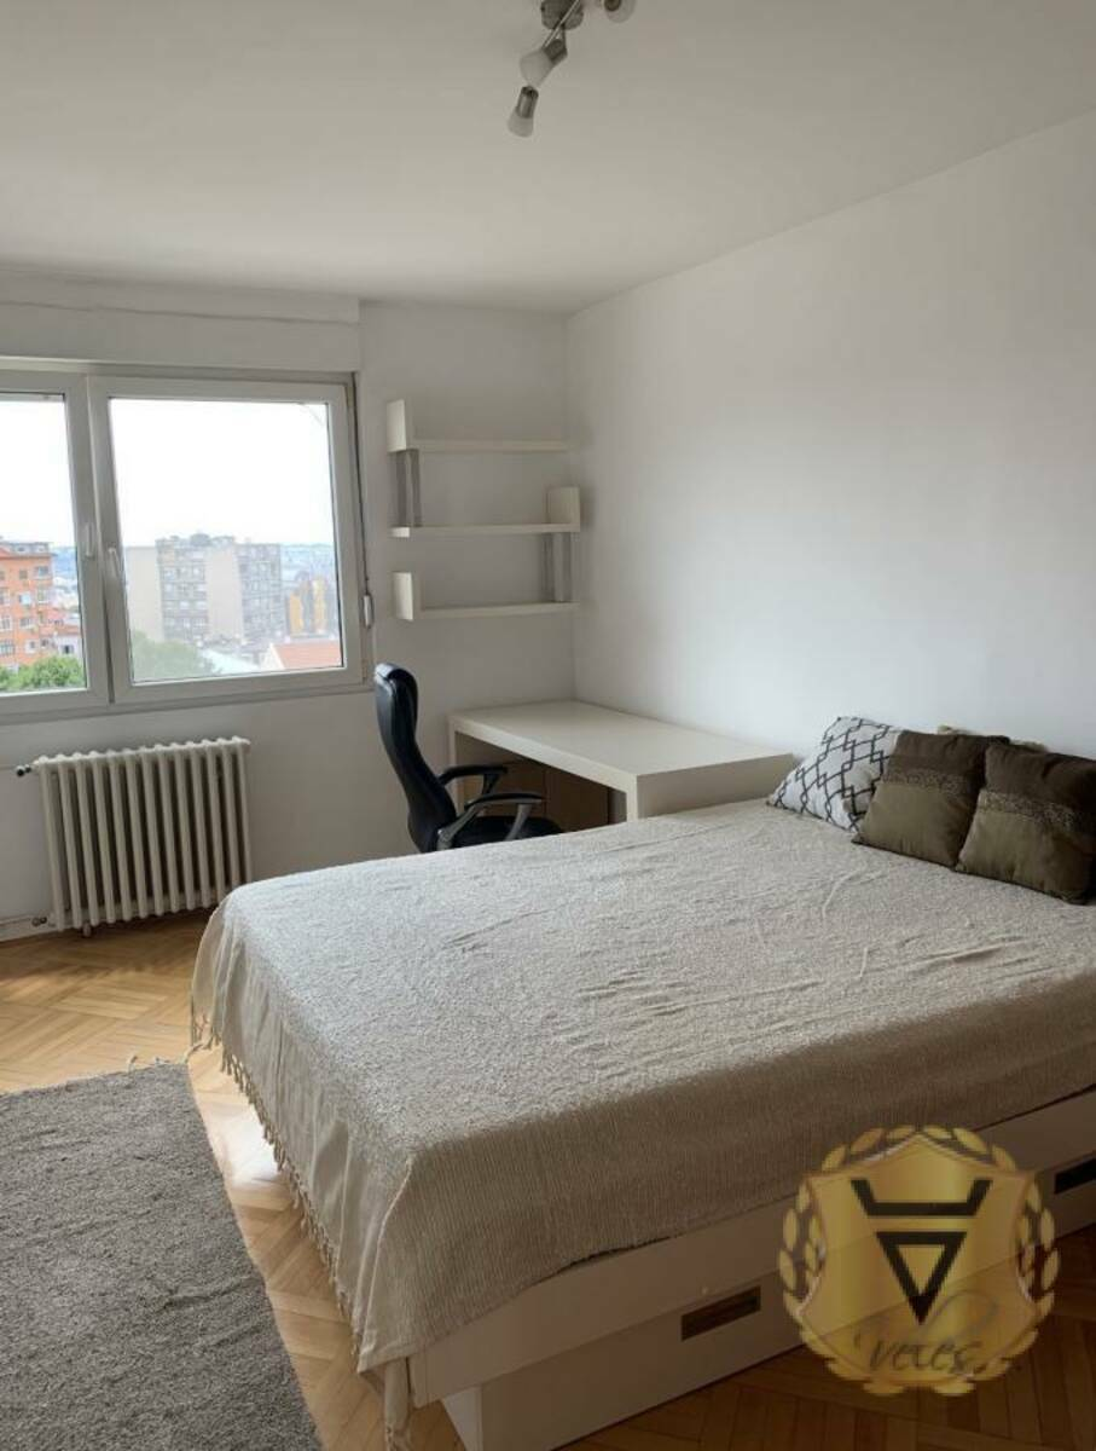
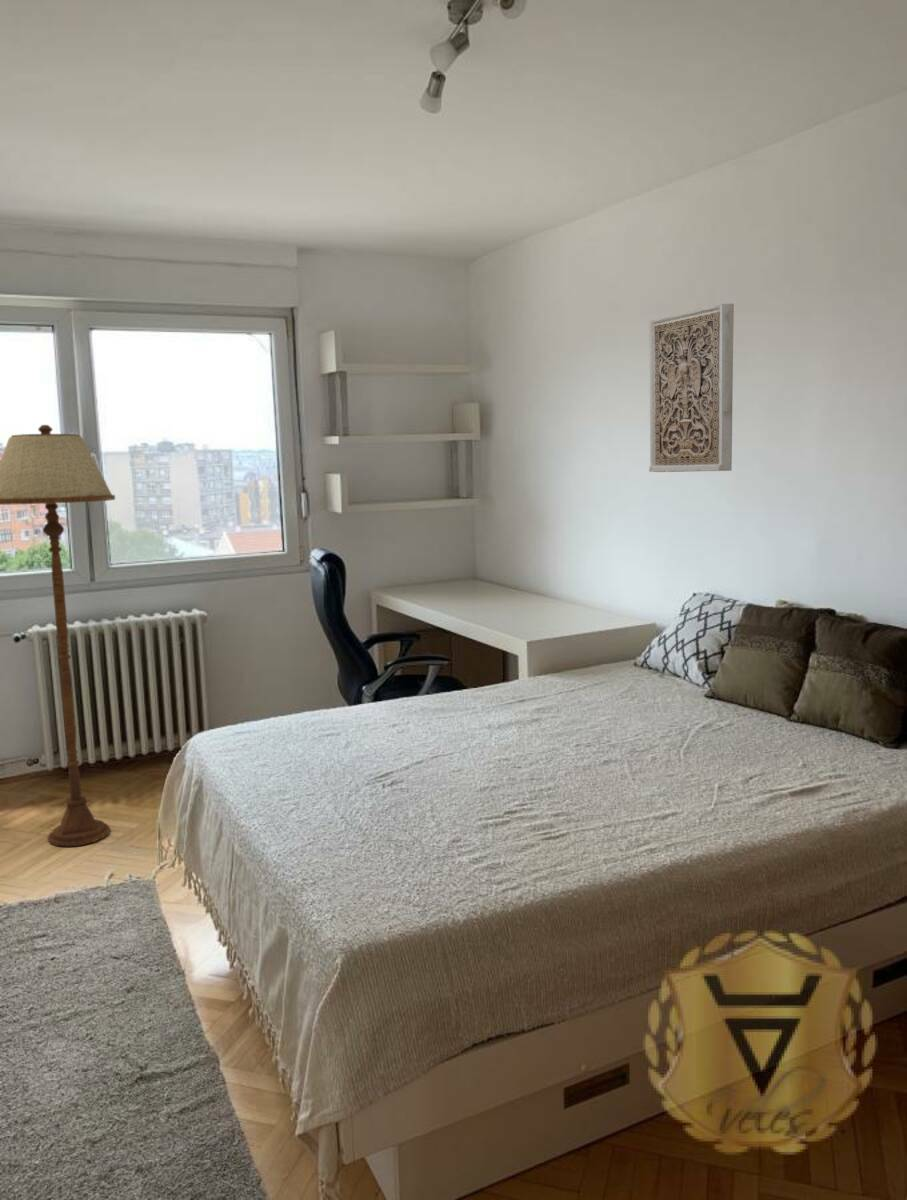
+ floor lamp (62, 636)
+ wall panel (686, 392)
